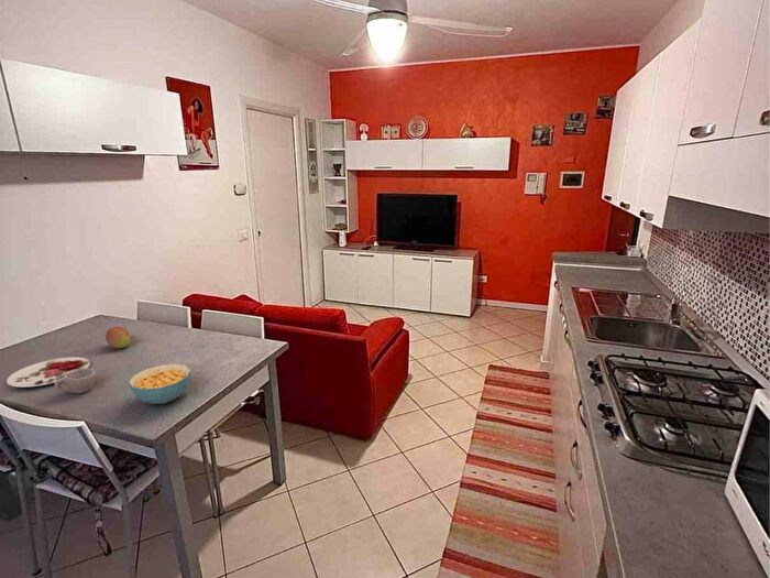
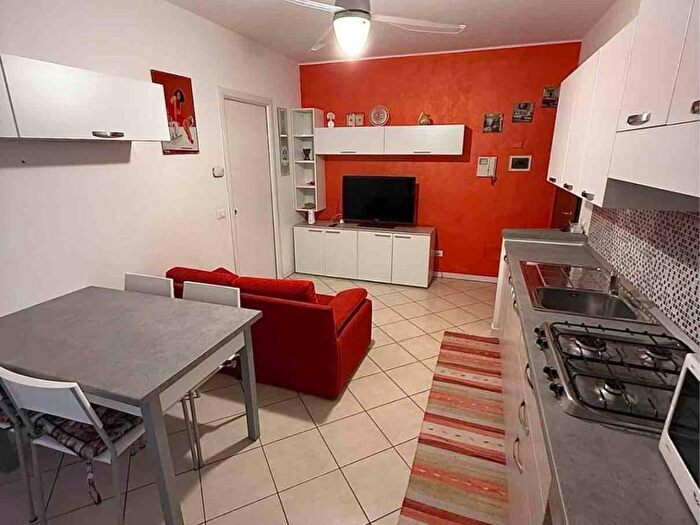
- plate (50, 370)
- cereal bowl (162, 388)
- fruit (118, 337)
- cup (76, 383)
